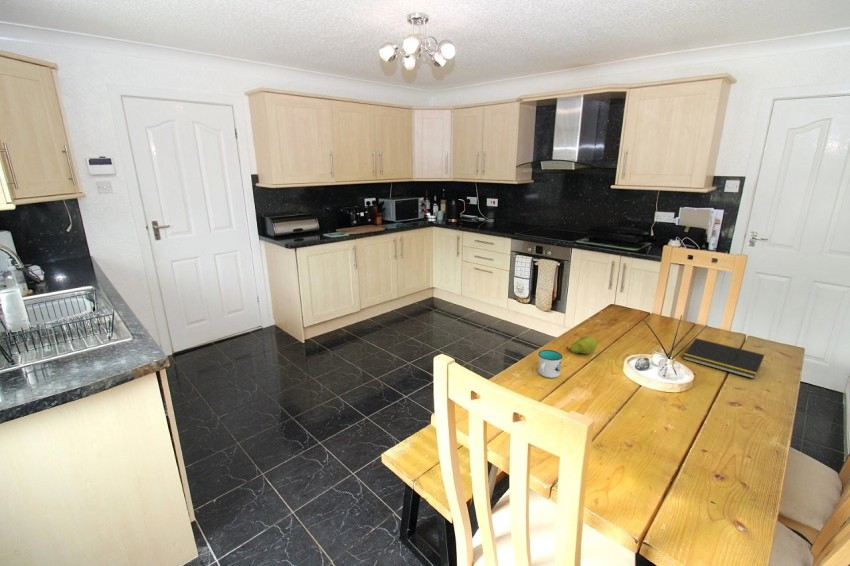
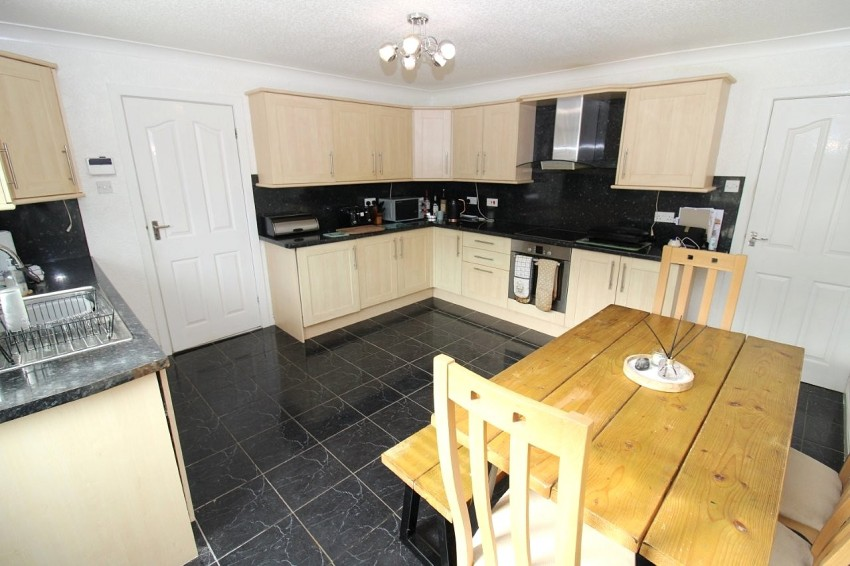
- fruit (582, 344)
- mug (548, 364)
- notepad (722, 356)
